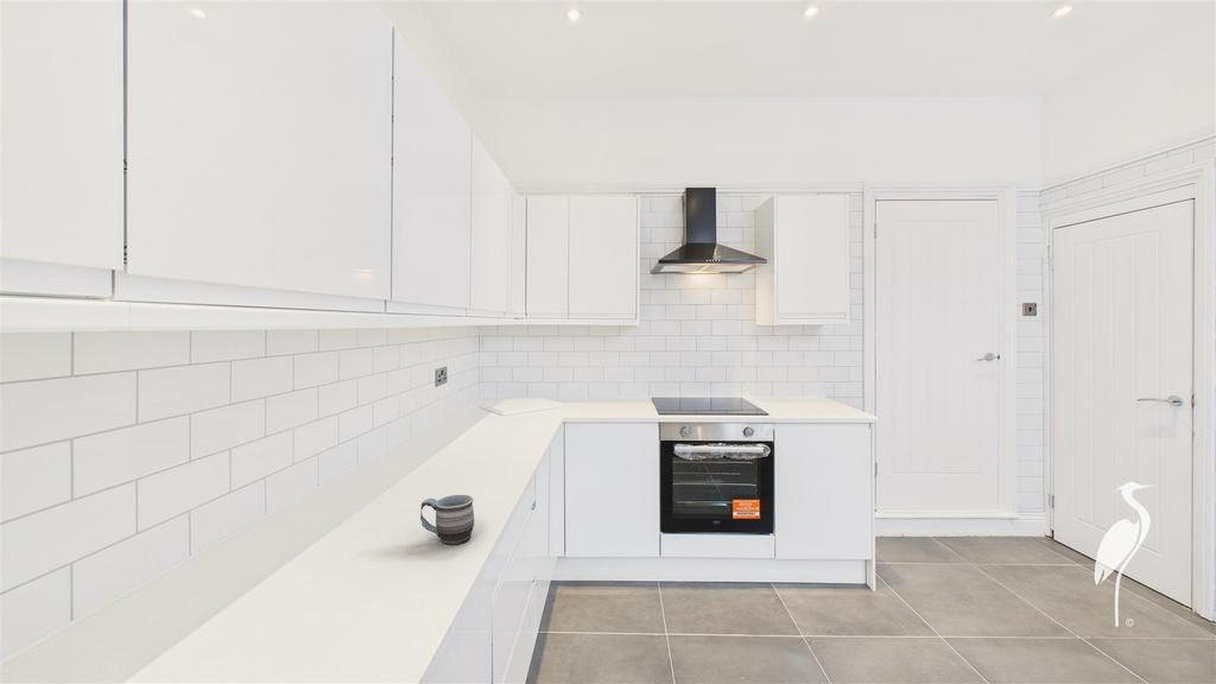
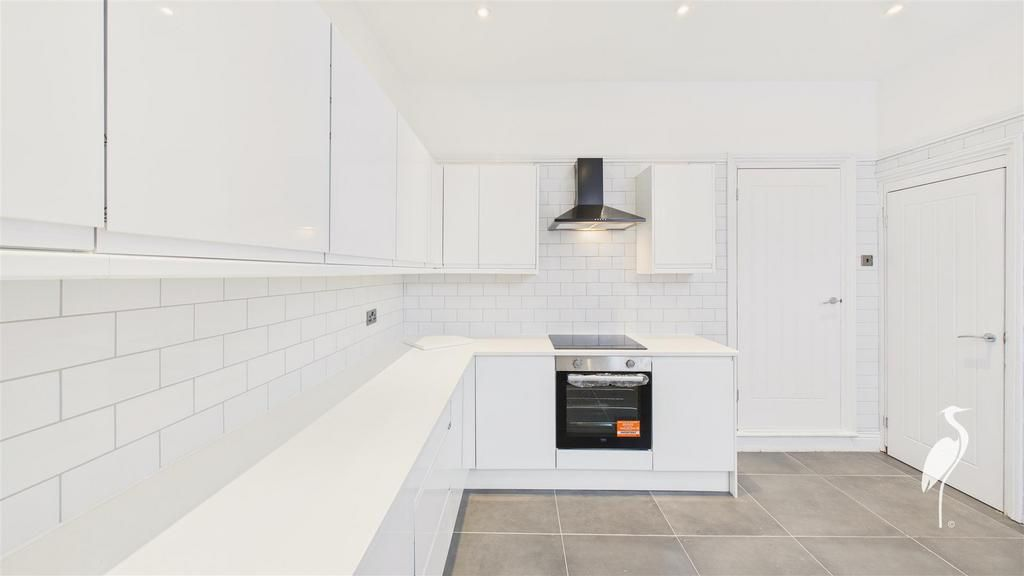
- mug (446, 519)
